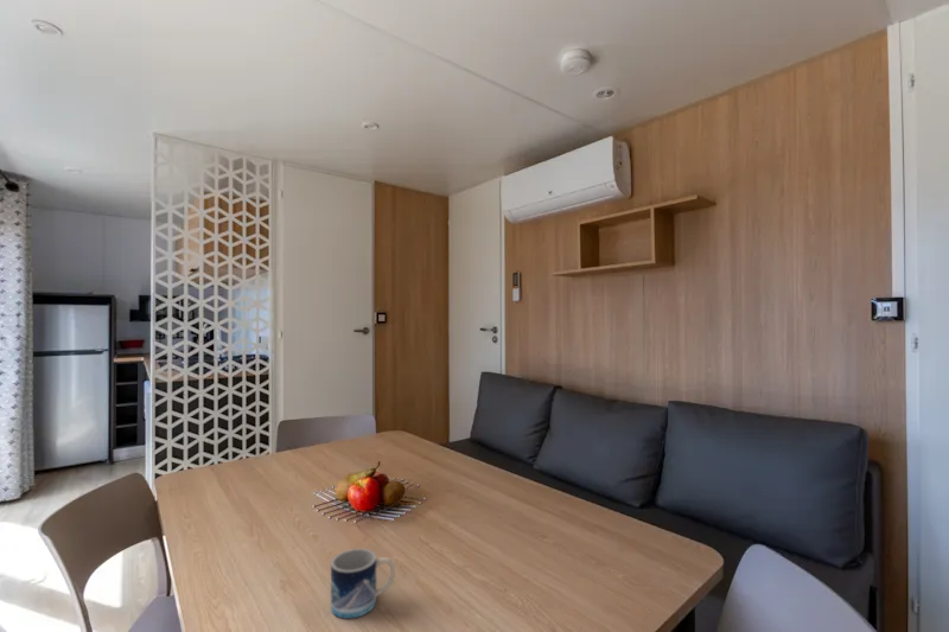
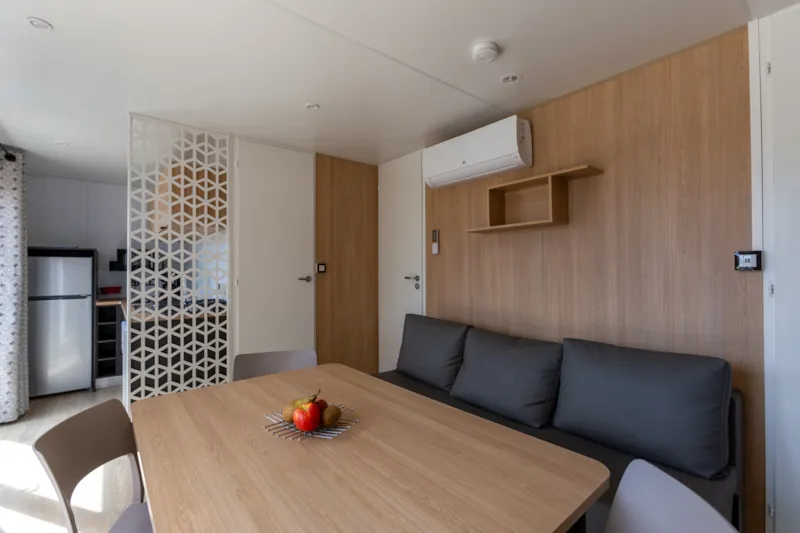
- mug (363, 580)
